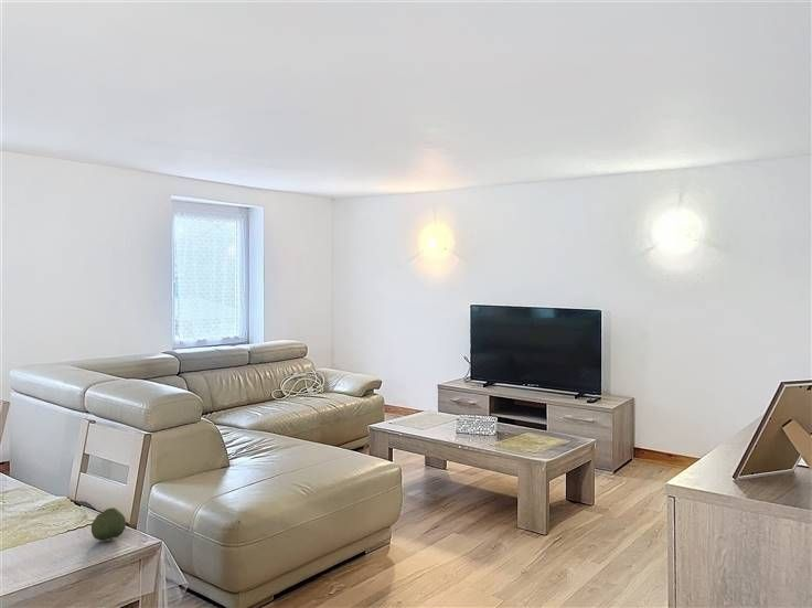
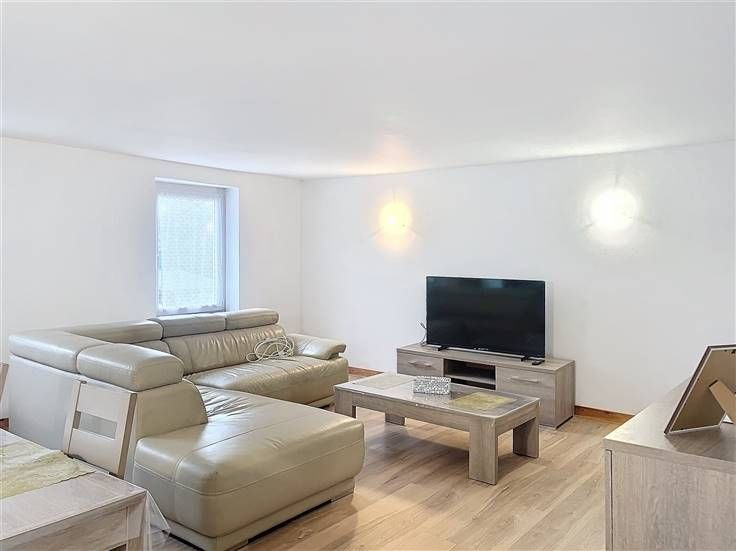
- fruit (108, 524)
